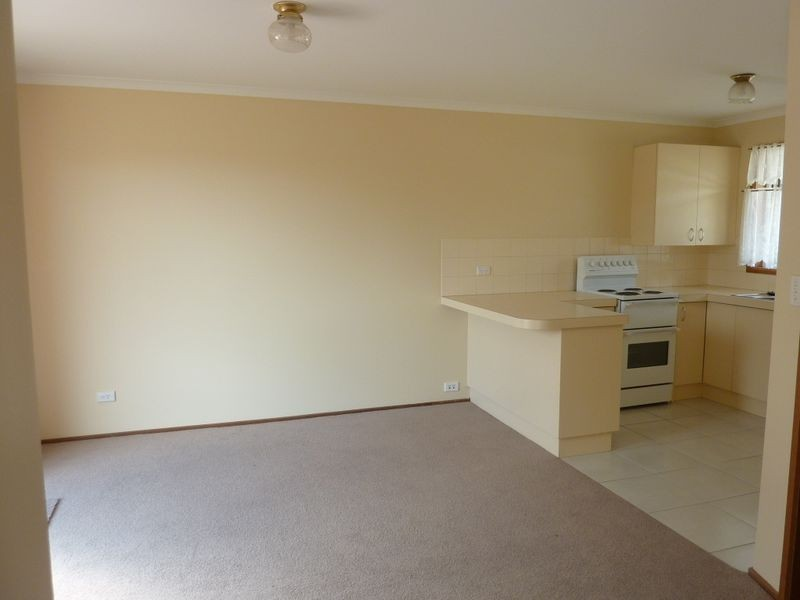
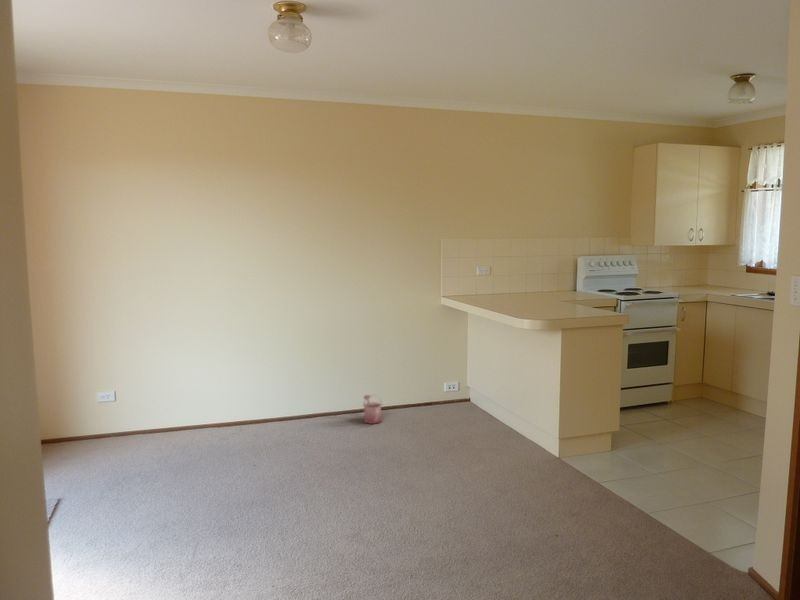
+ watering can (371, 407)
